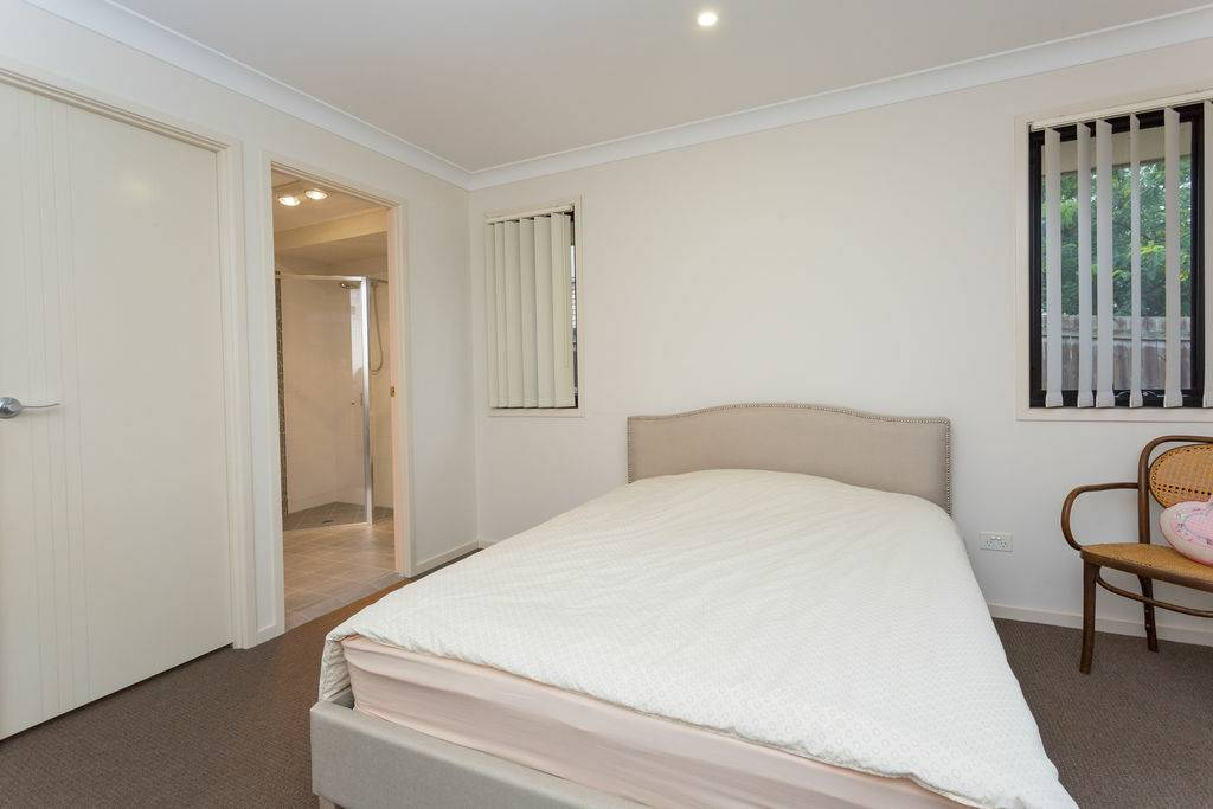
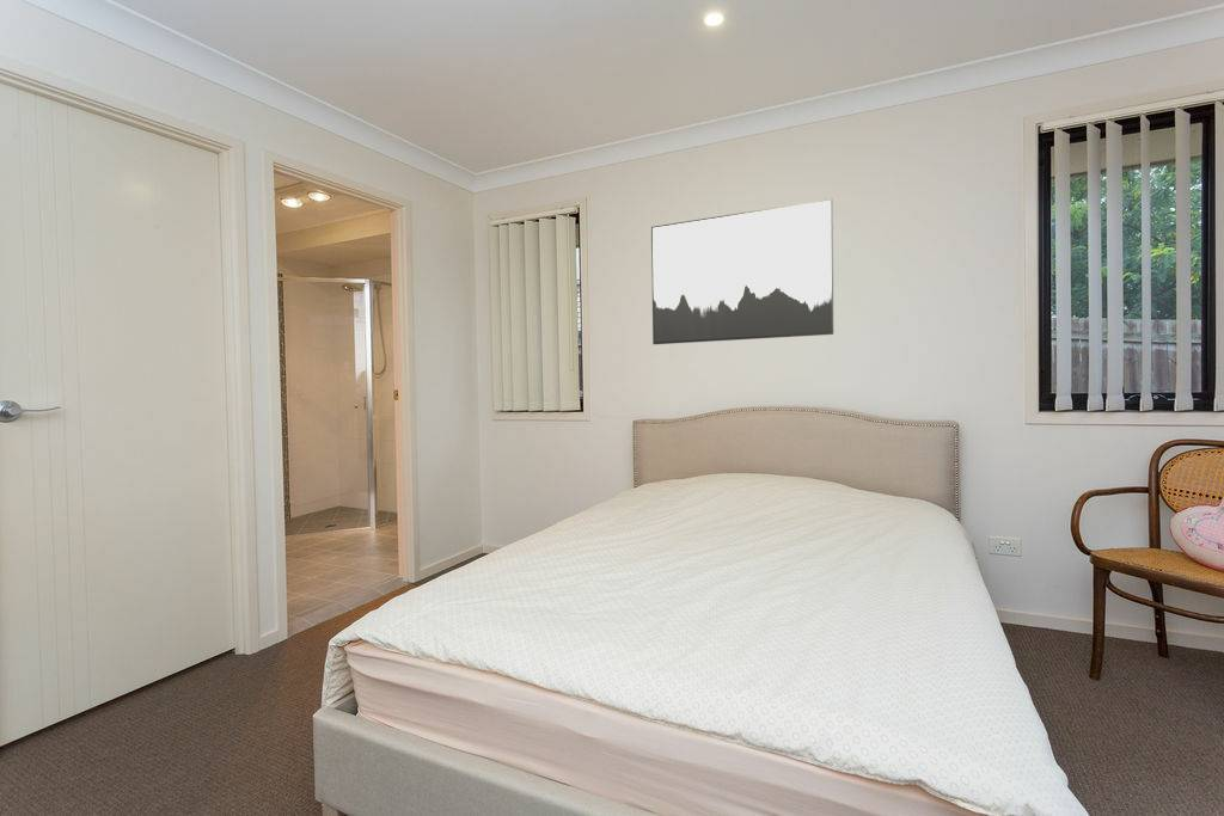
+ wall art (736, 276)
